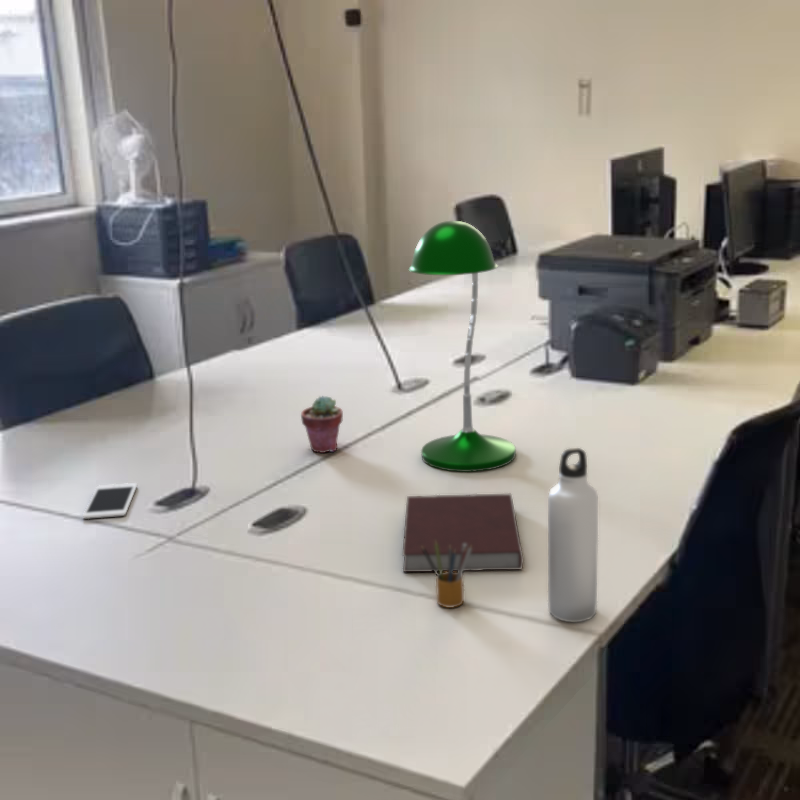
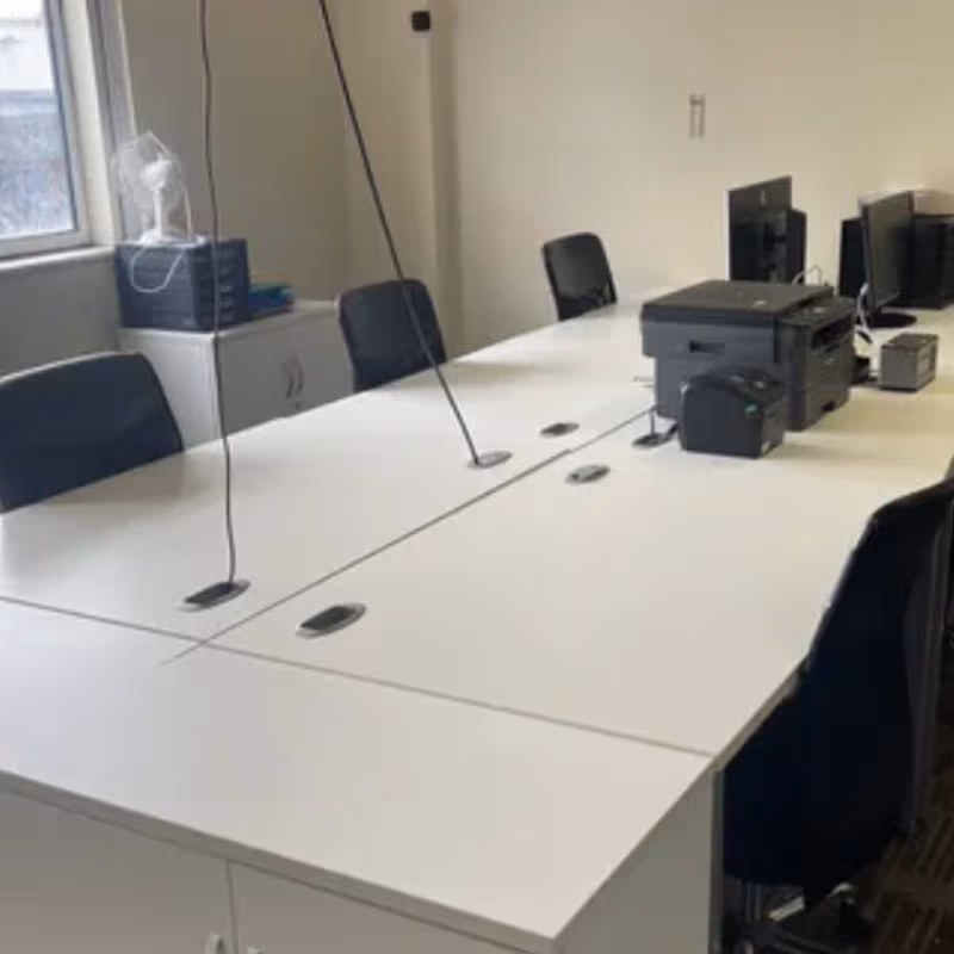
- desk lamp (466, 343)
- pencil box (447, 571)
- potted succulent (322, 422)
- cell phone (111, 500)
- notebook (461, 530)
- water bottle (572, 532)
